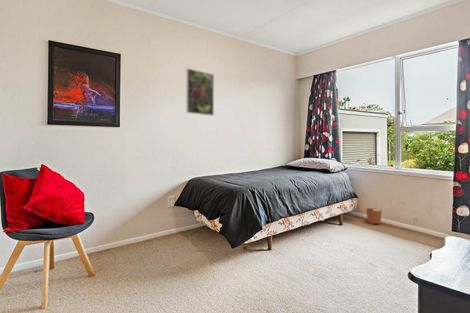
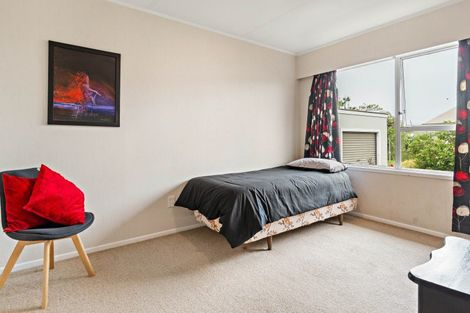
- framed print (200, 92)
- plant pot (373, 212)
